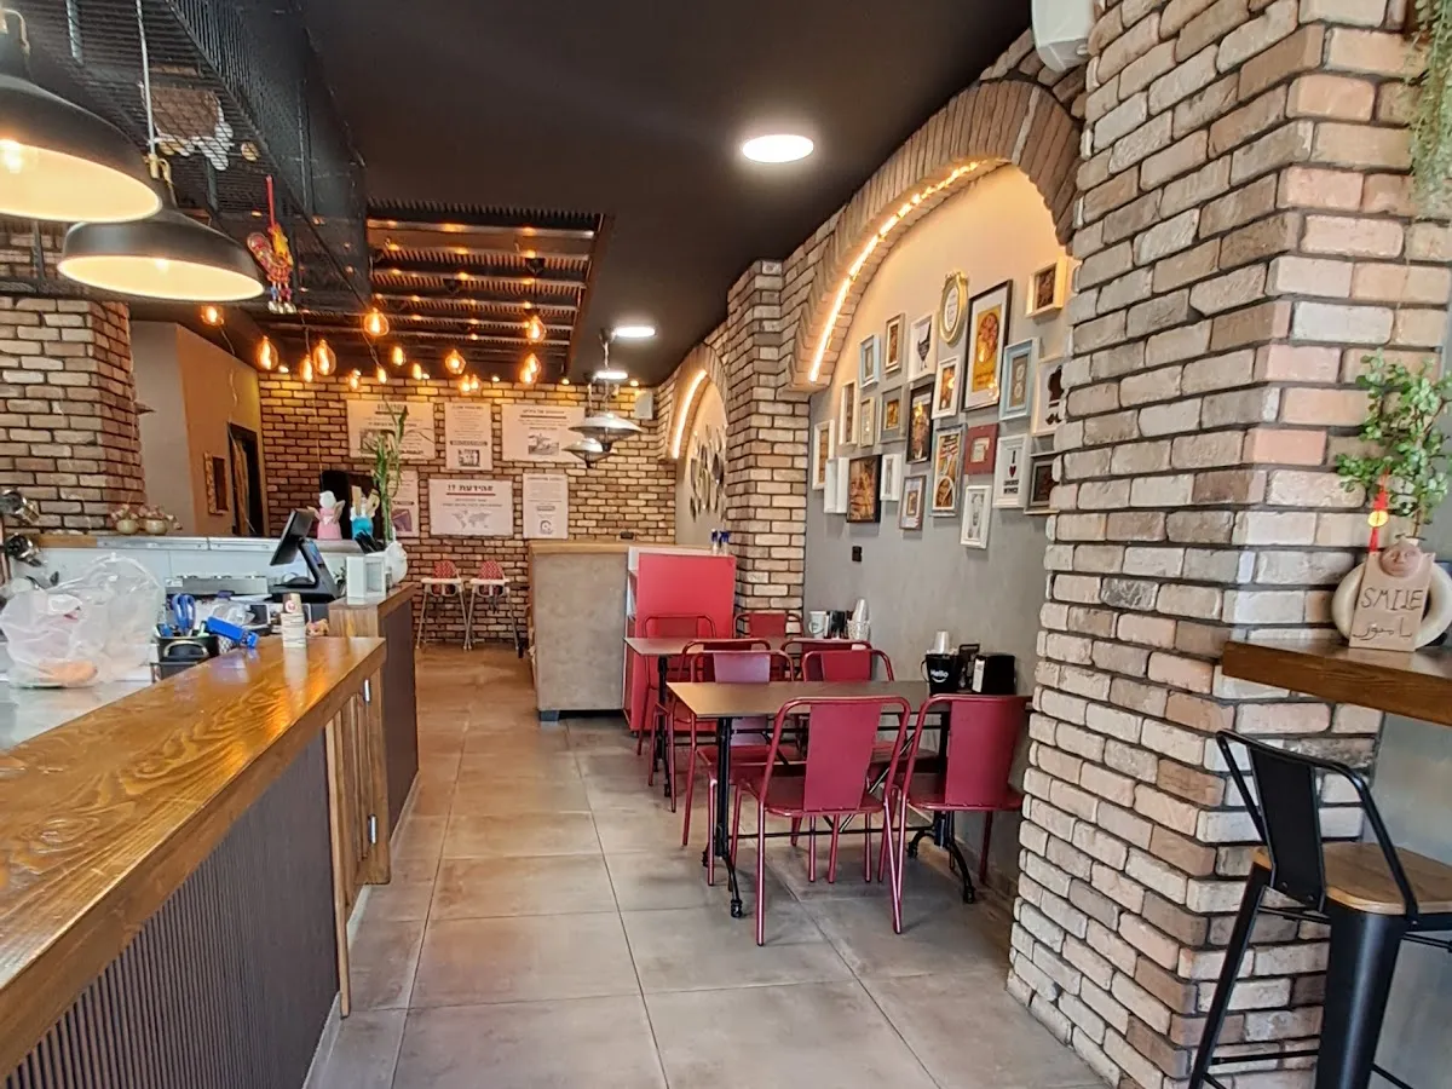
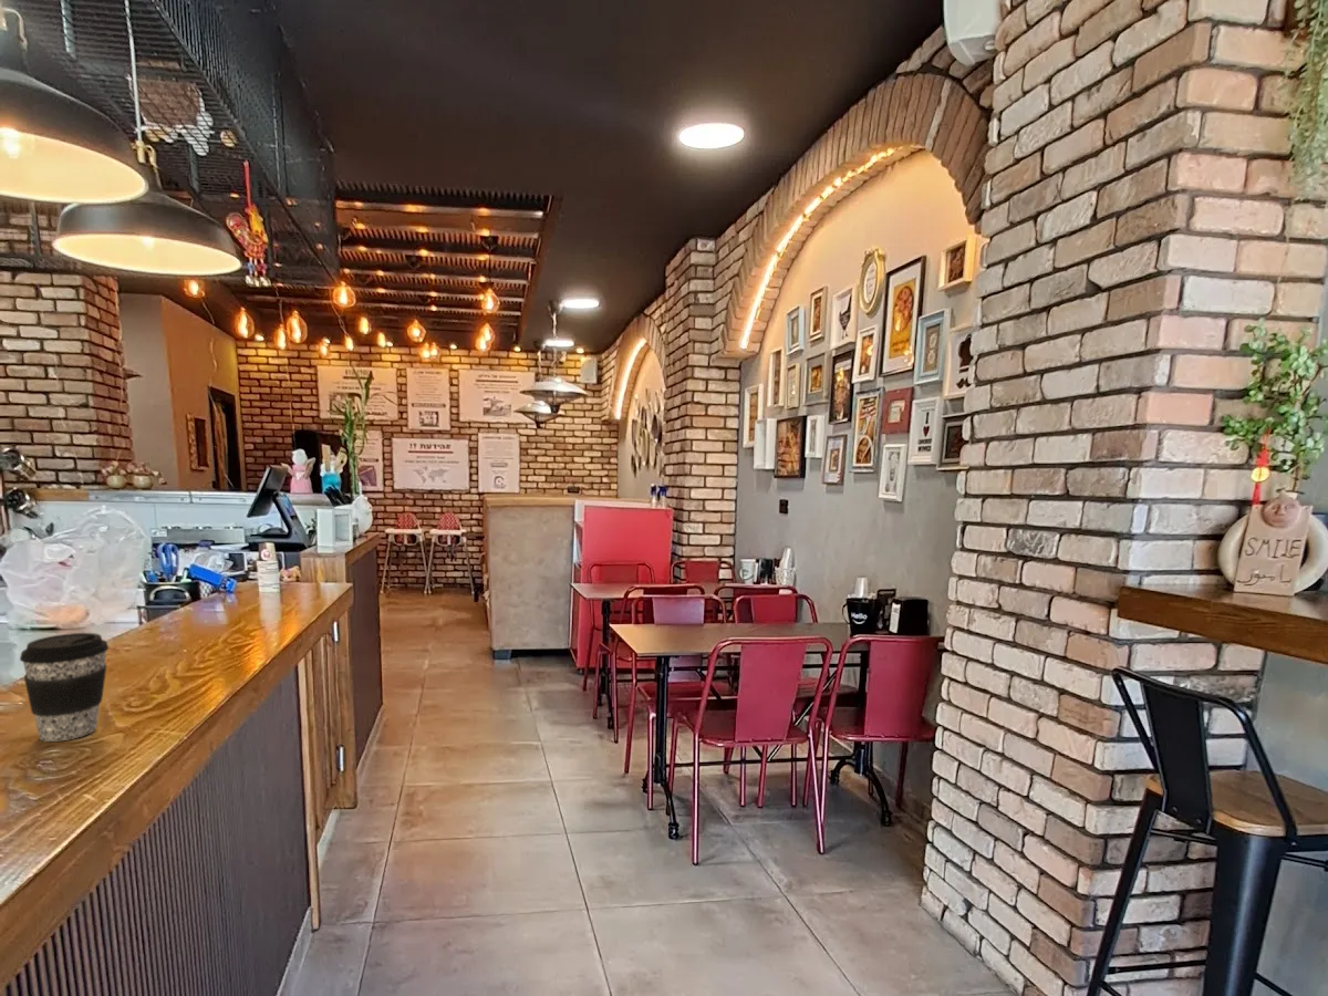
+ coffee cup (66, 686)
